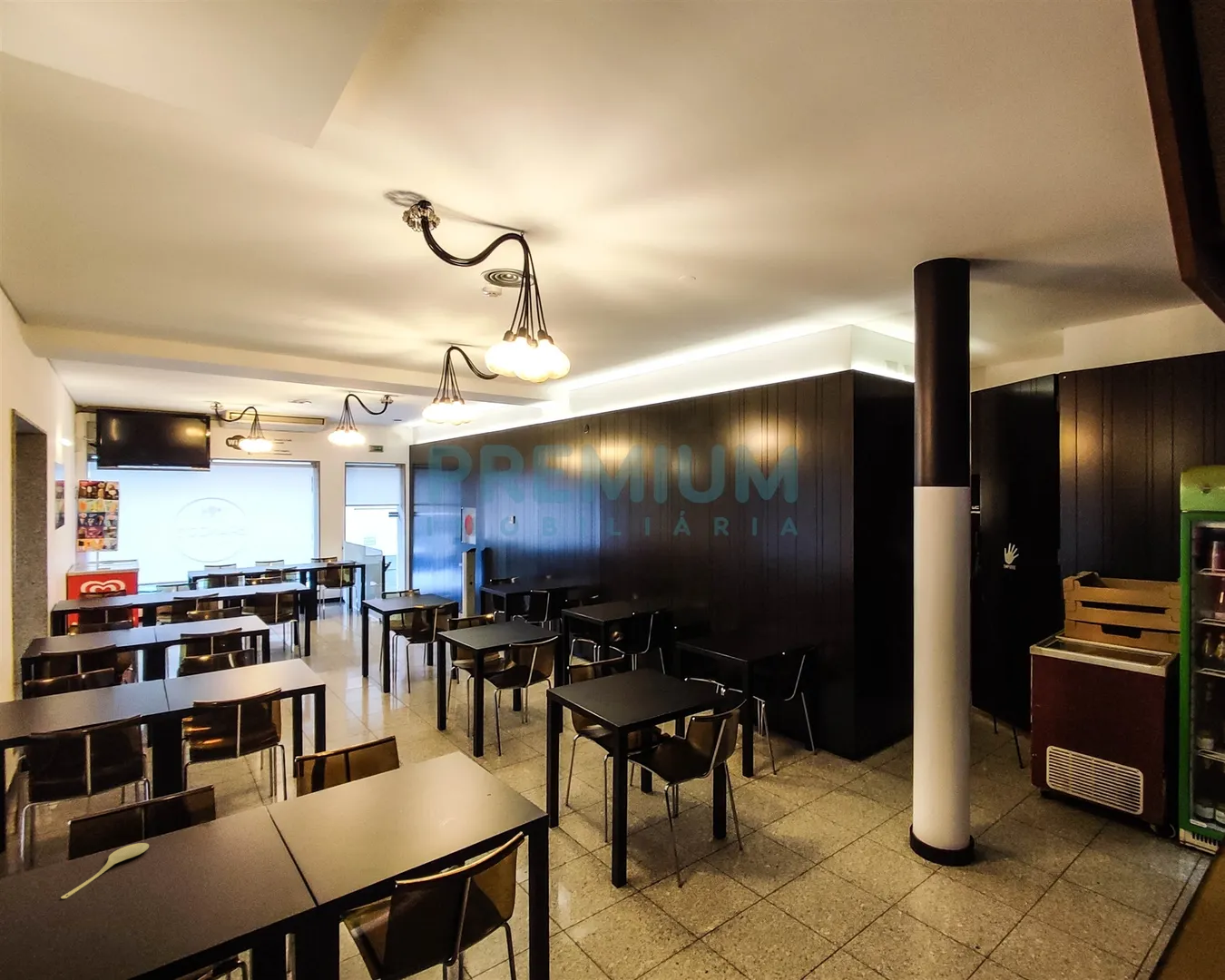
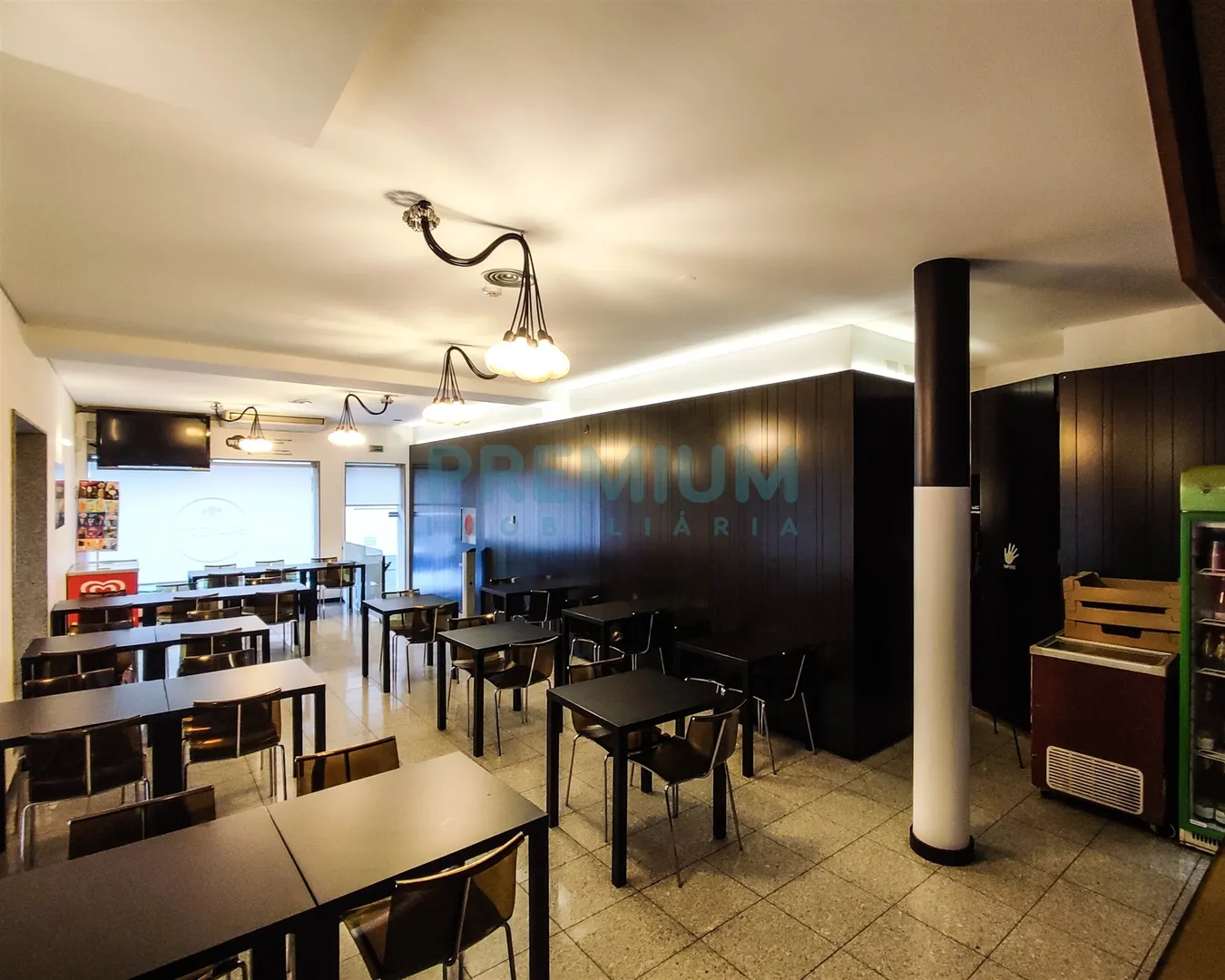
- spoon (105, 867)
